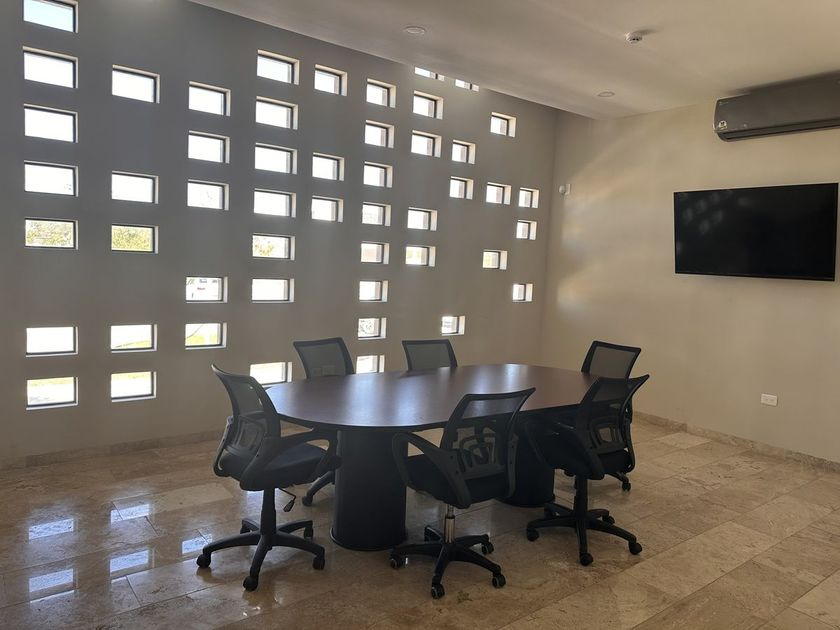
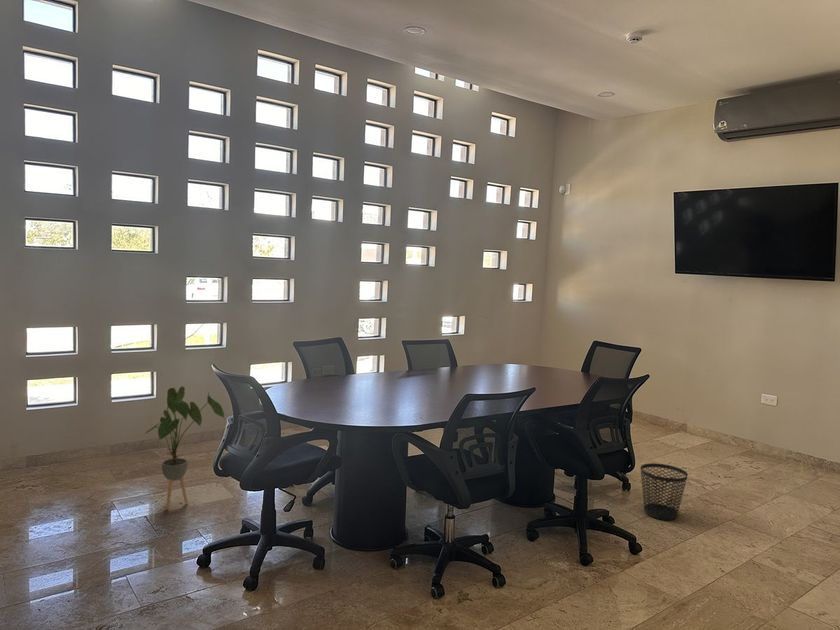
+ wastebasket (662, 492)
+ house plant (177, 445)
